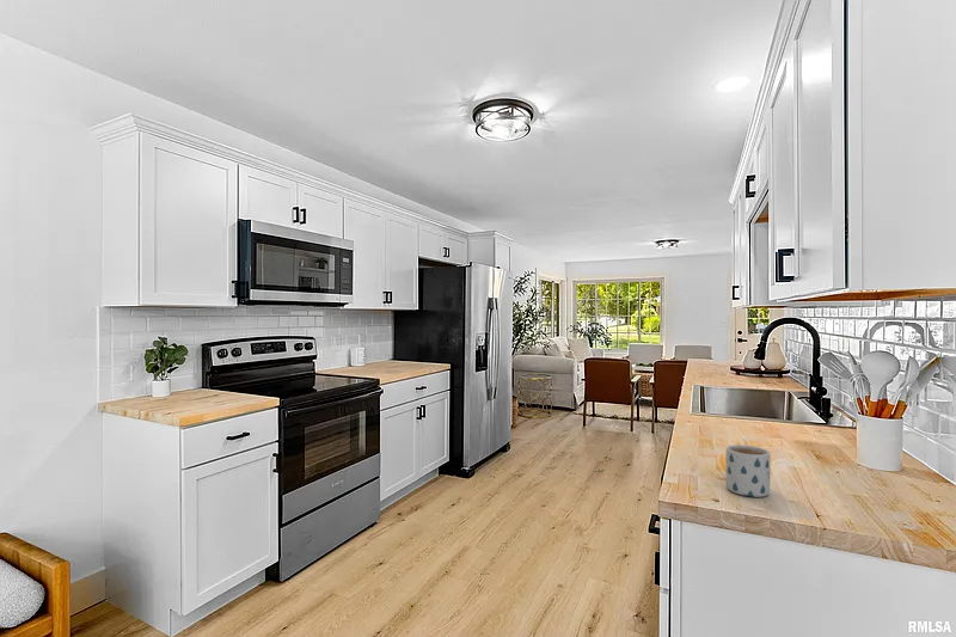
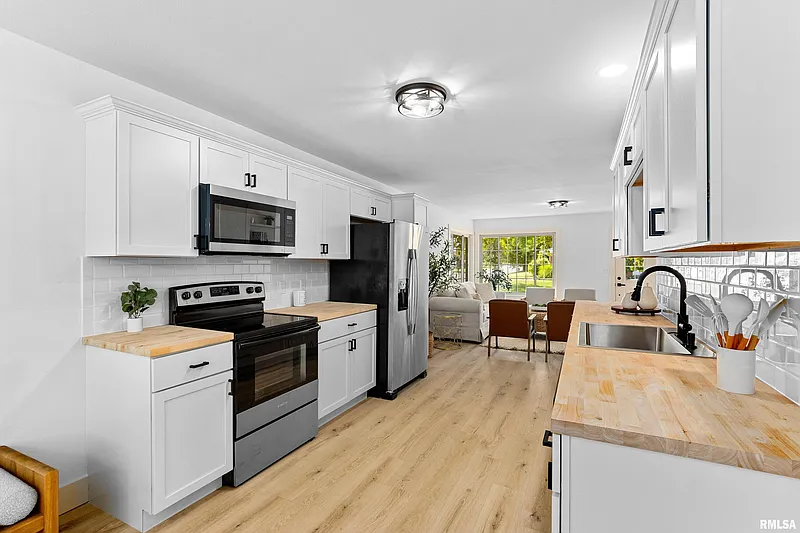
- mug (747, 467)
